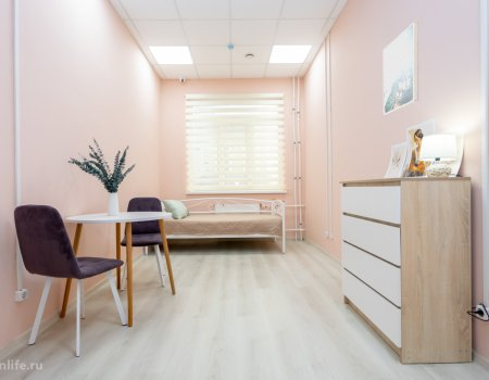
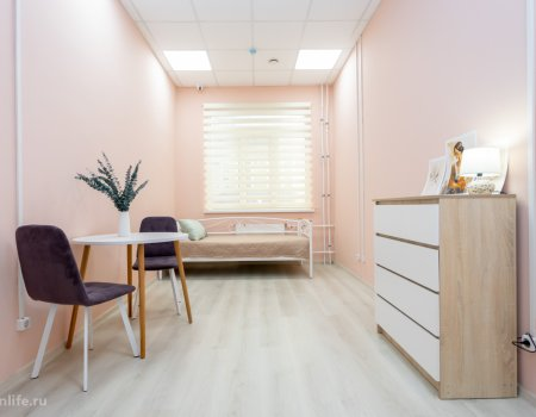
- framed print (399, 73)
